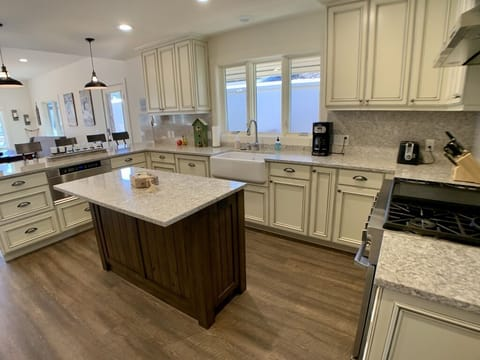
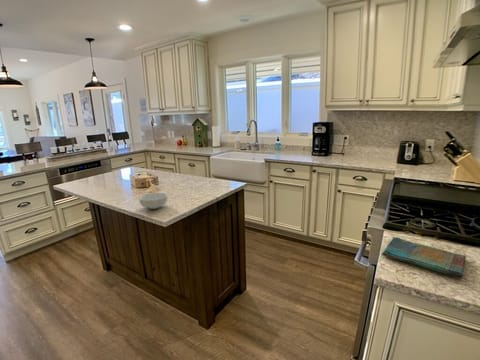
+ cereal bowl (153, 201)
+ dish towel (423, 254)
